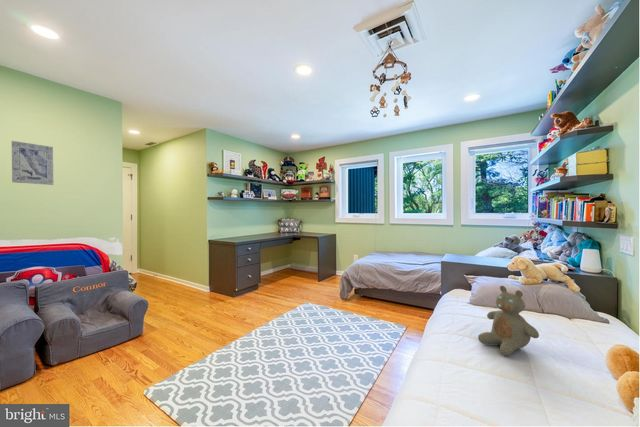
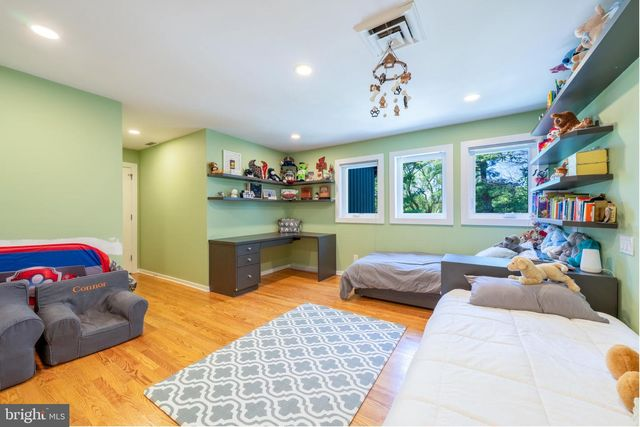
- teddy bear (504, 317)
- wall art (33, 163)
